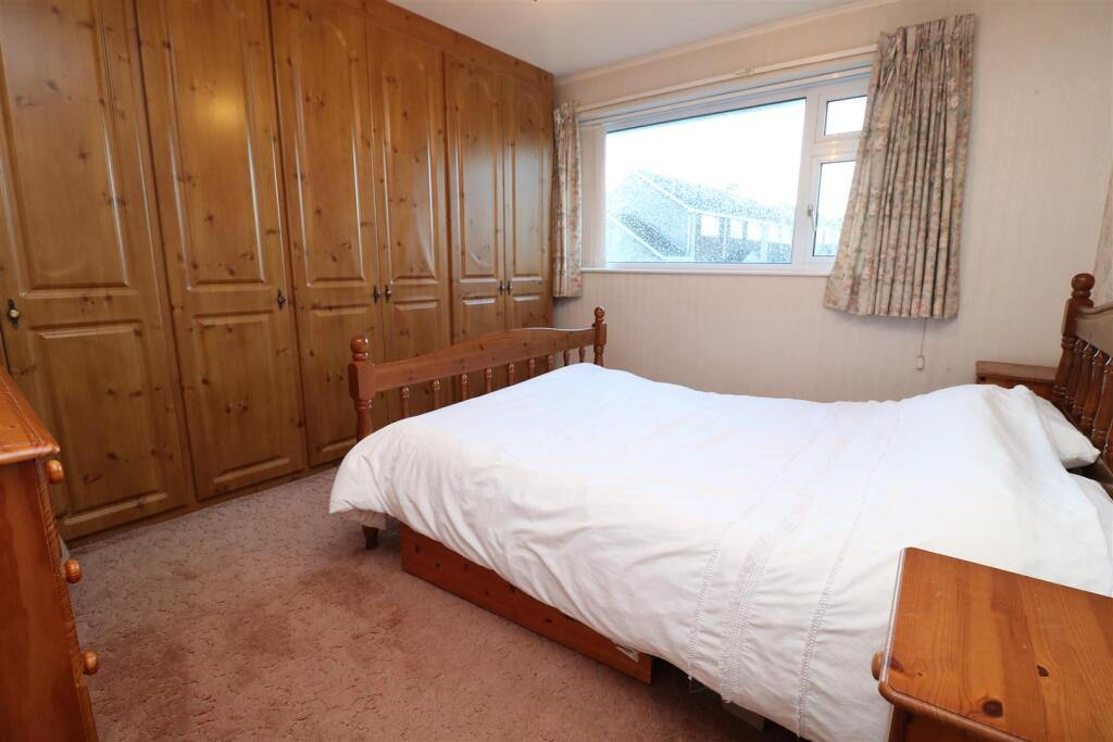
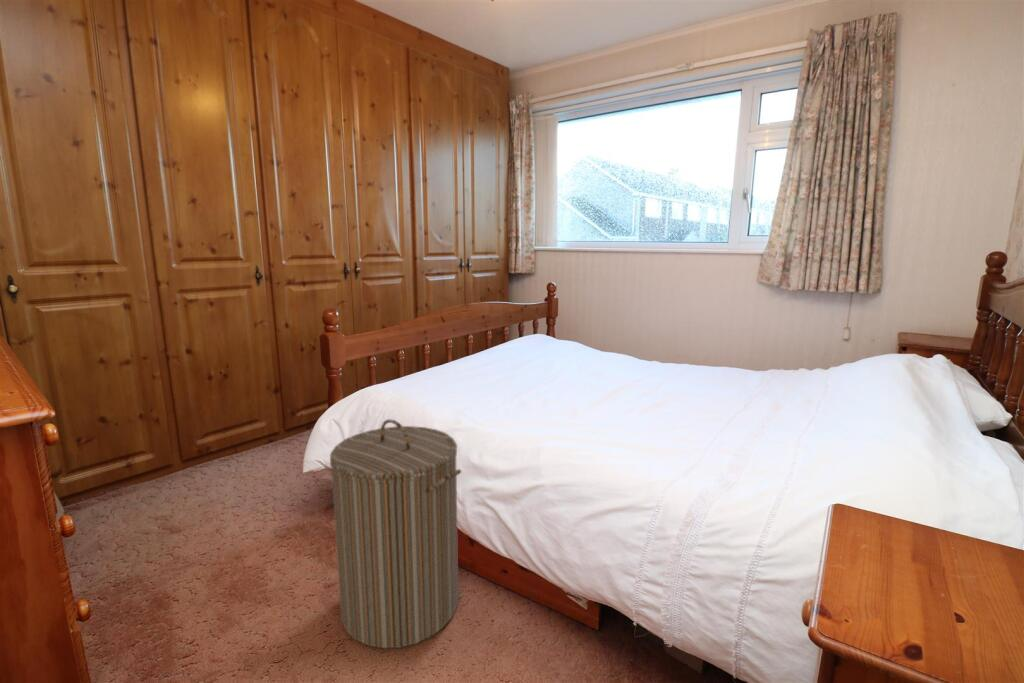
+ laundry hamper (397, 516)
